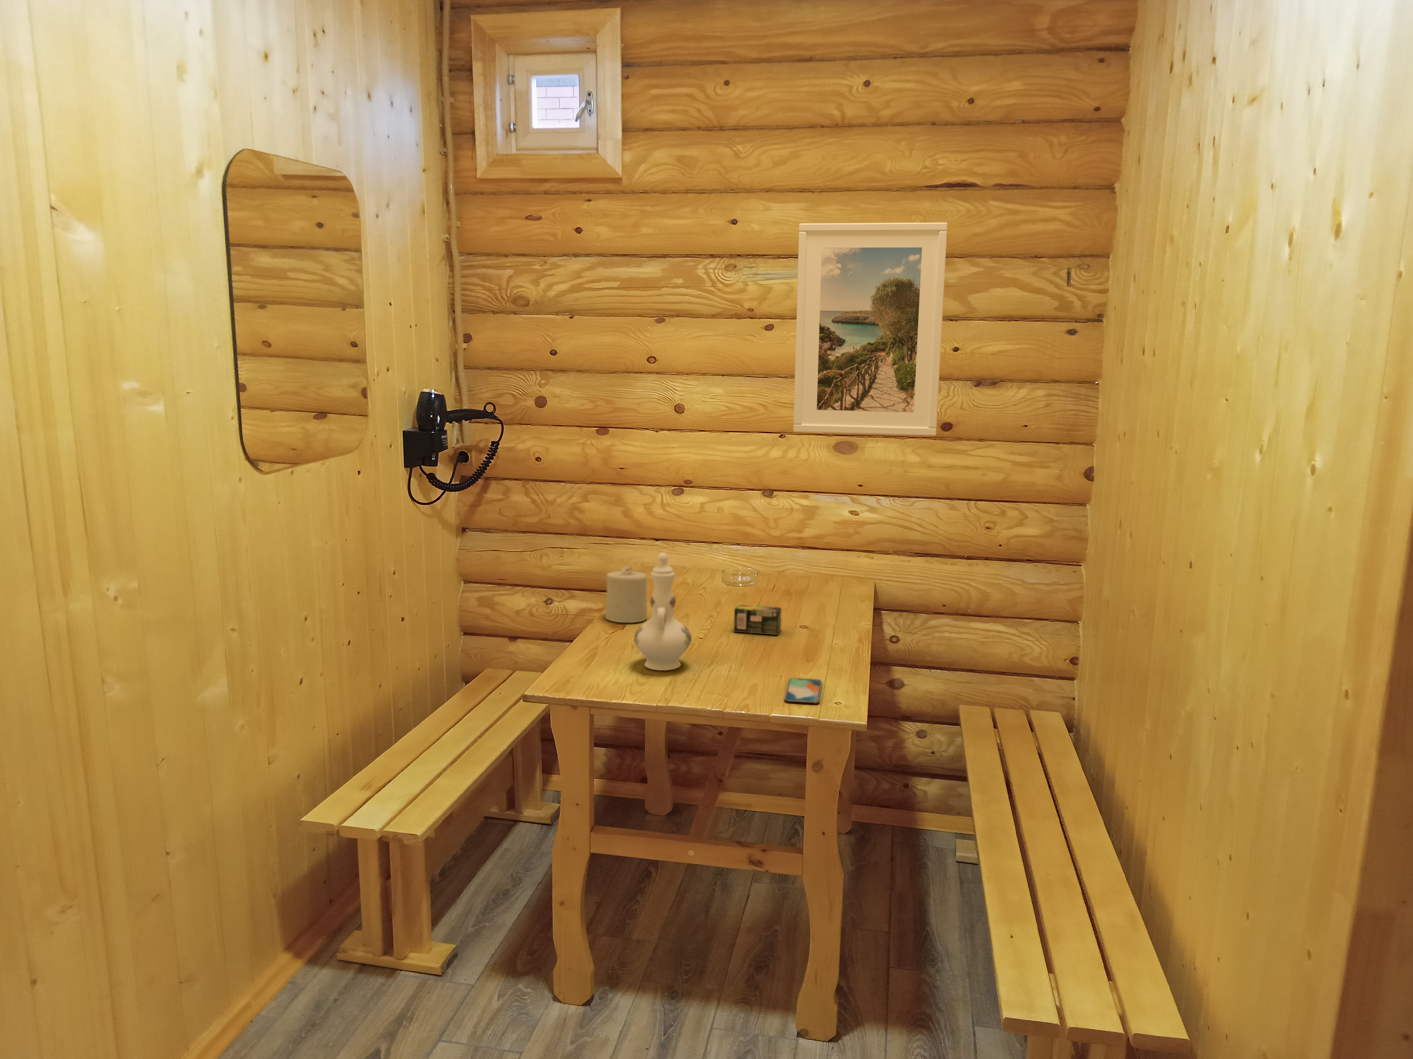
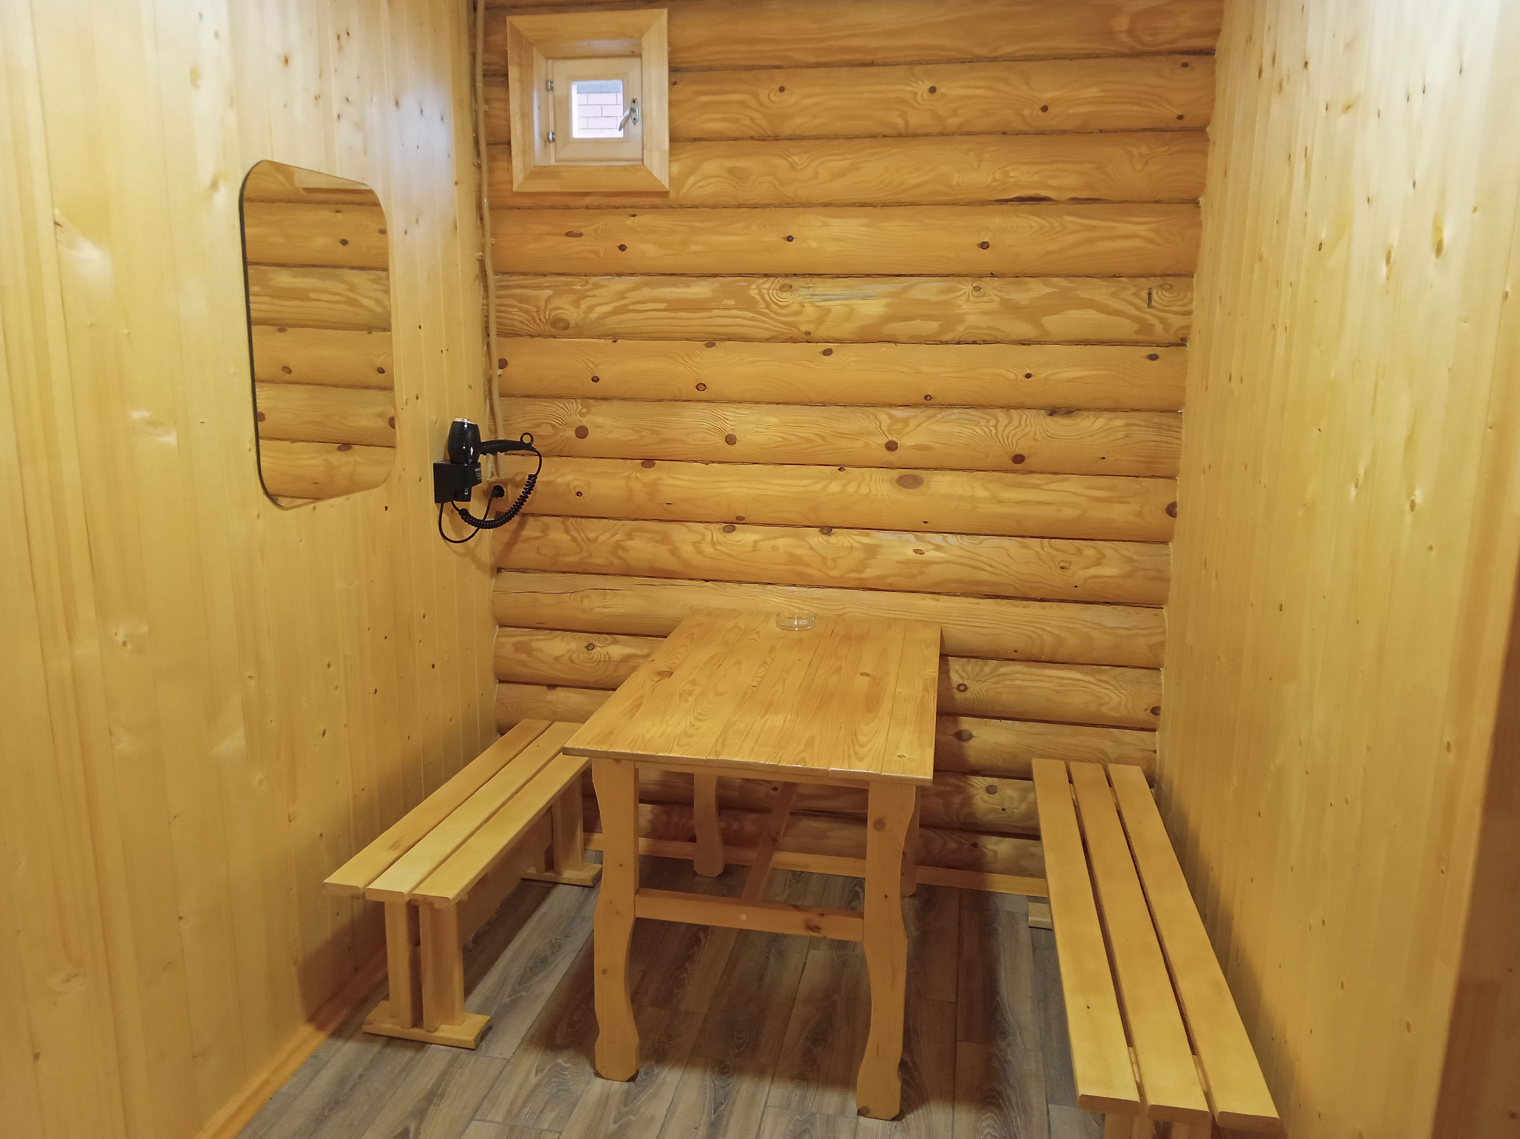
- candle (625, 592)
- tea box (758, 620)
- smartphone (803, 690)
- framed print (868, 330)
- chinaware (663, 607)
